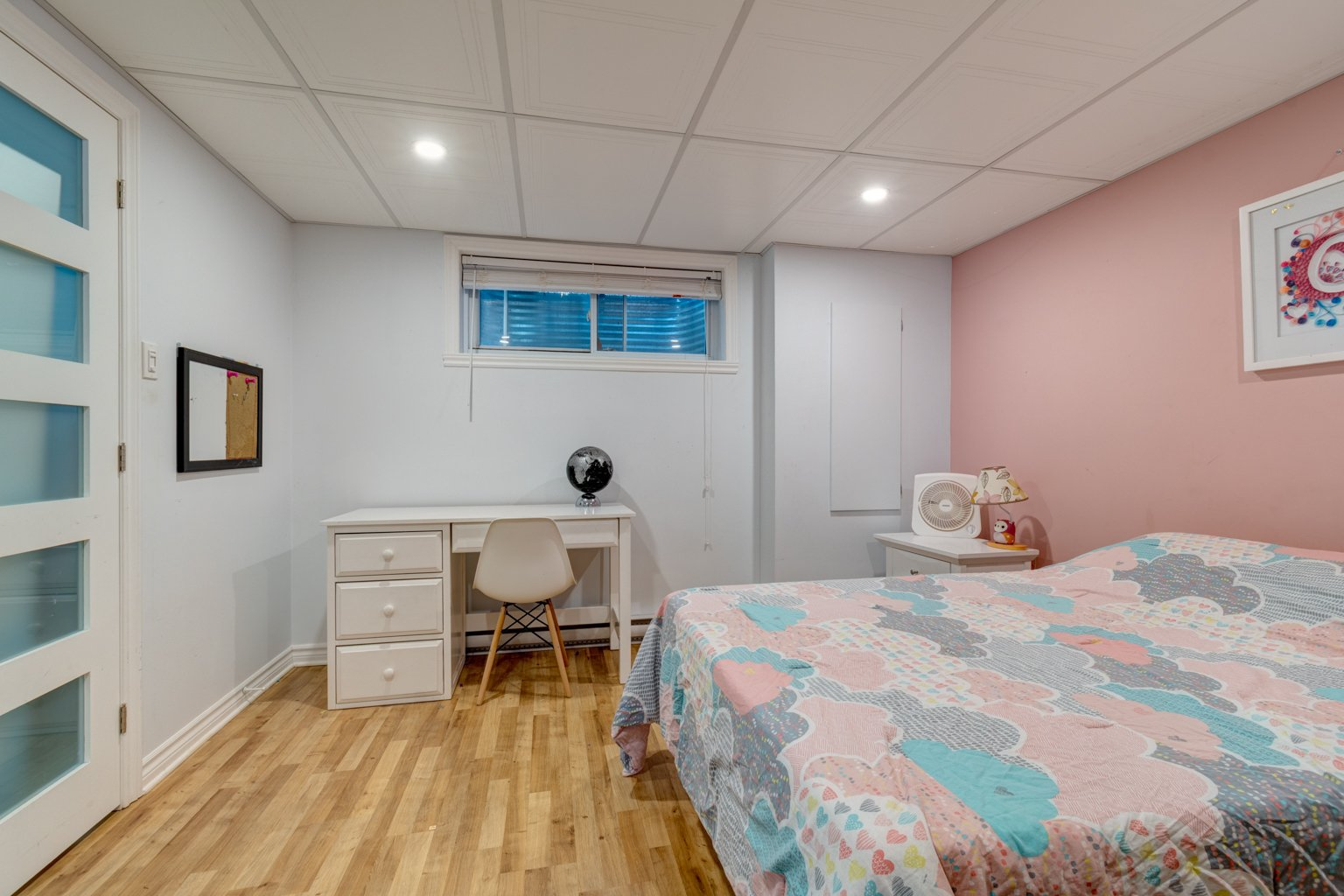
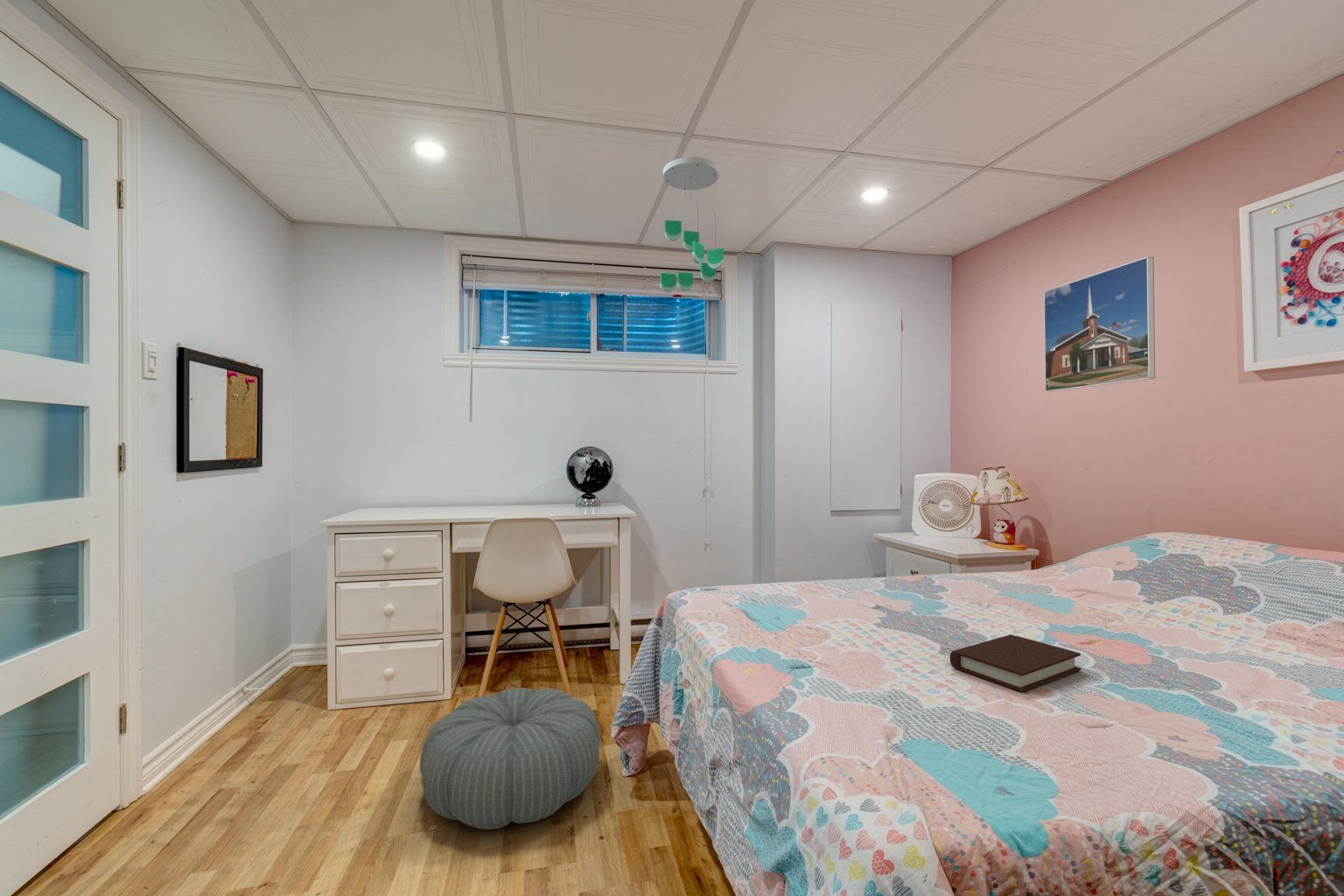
+ book (1014, 660)
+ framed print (1094, 330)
+ ceiling mobile (690, 231)
+ pouf (514, 749)
